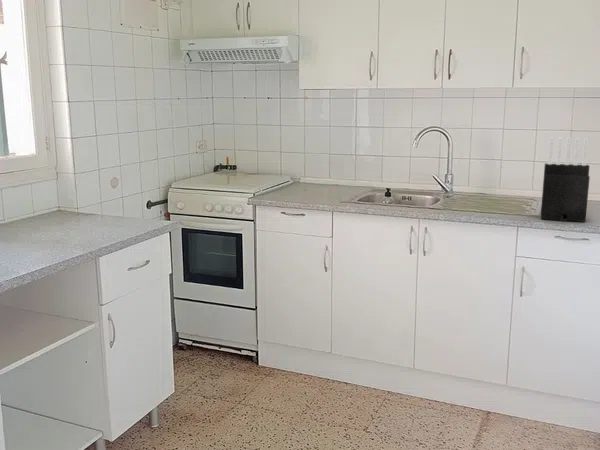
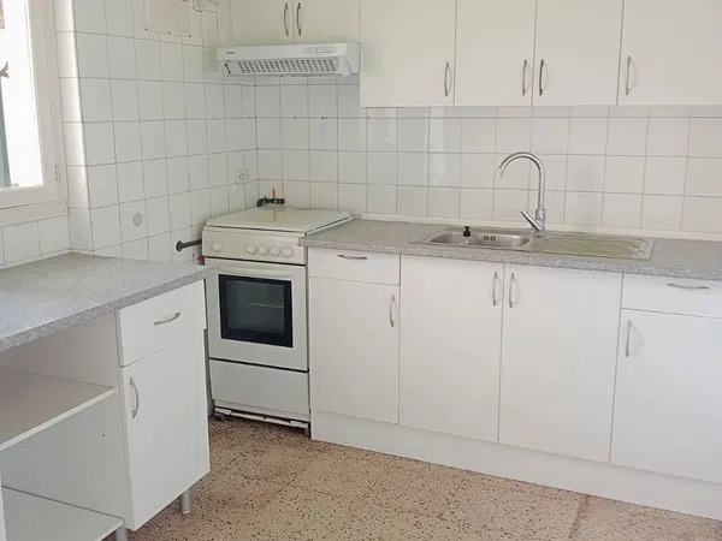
- knife block (566, 179)
